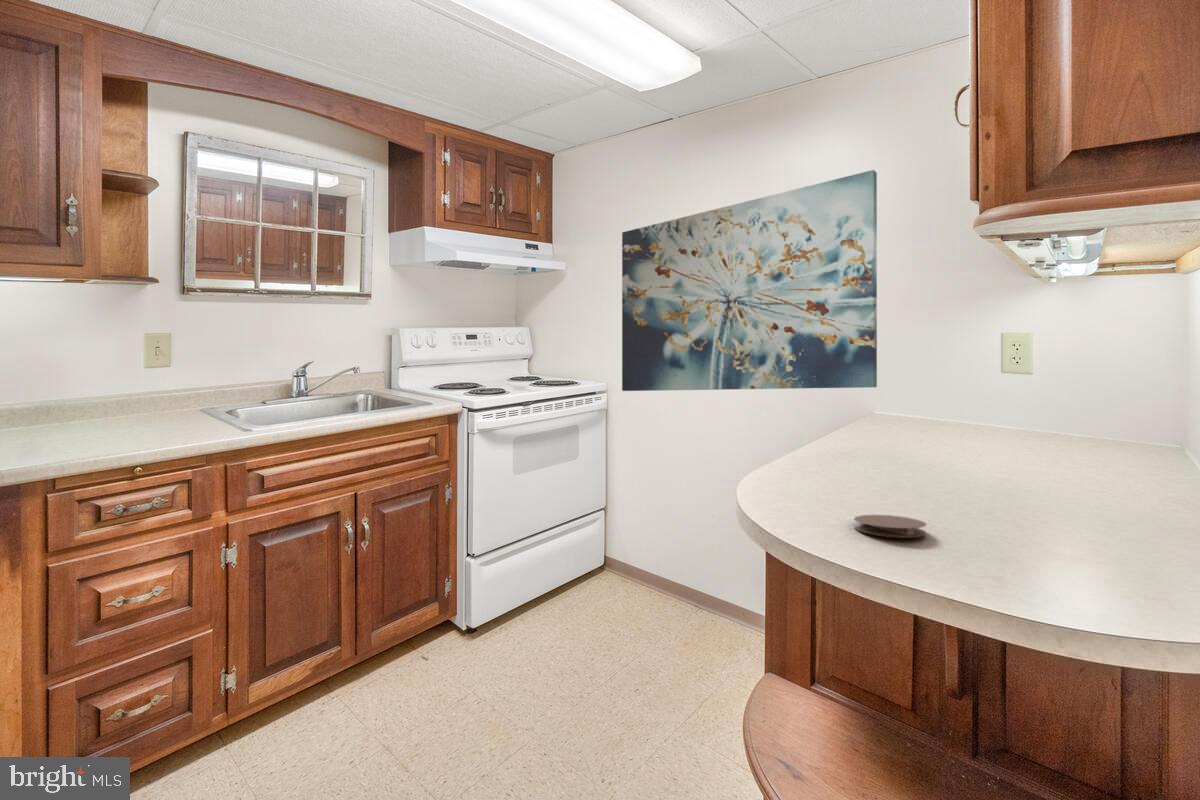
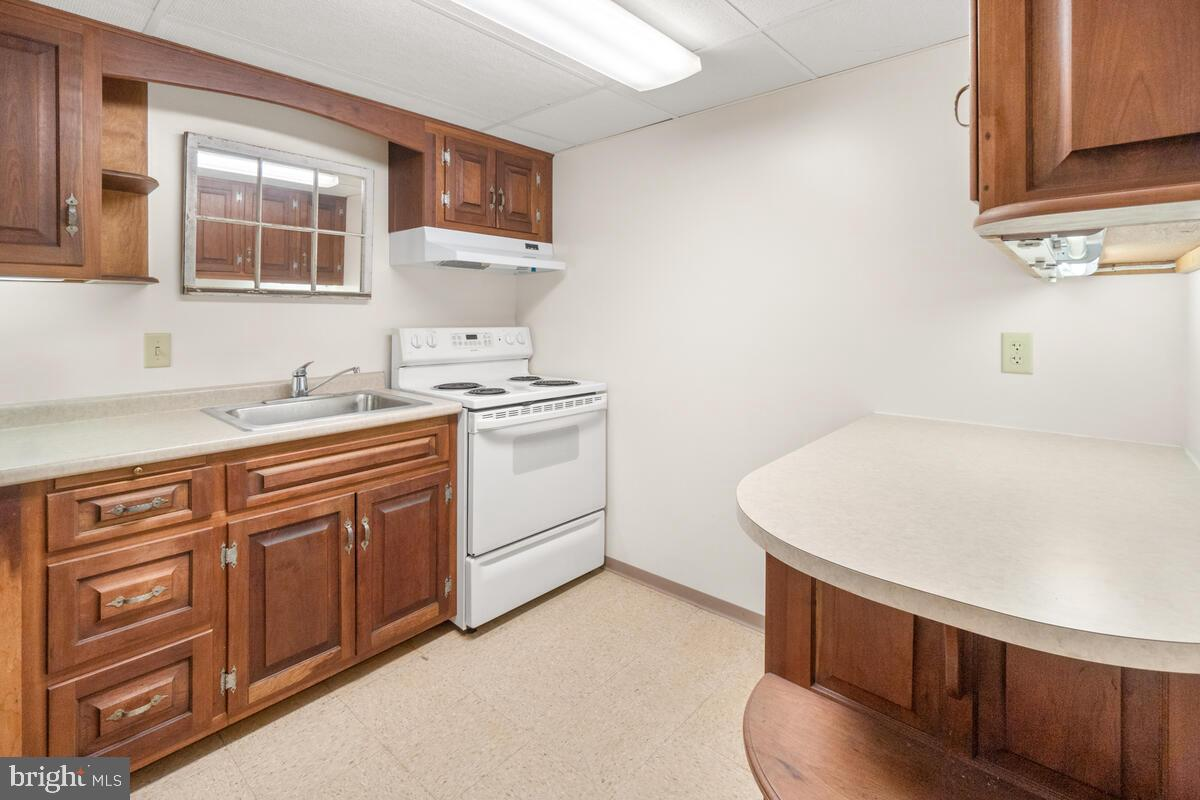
- wall art (730, 298)
- coaster (889, 525)
